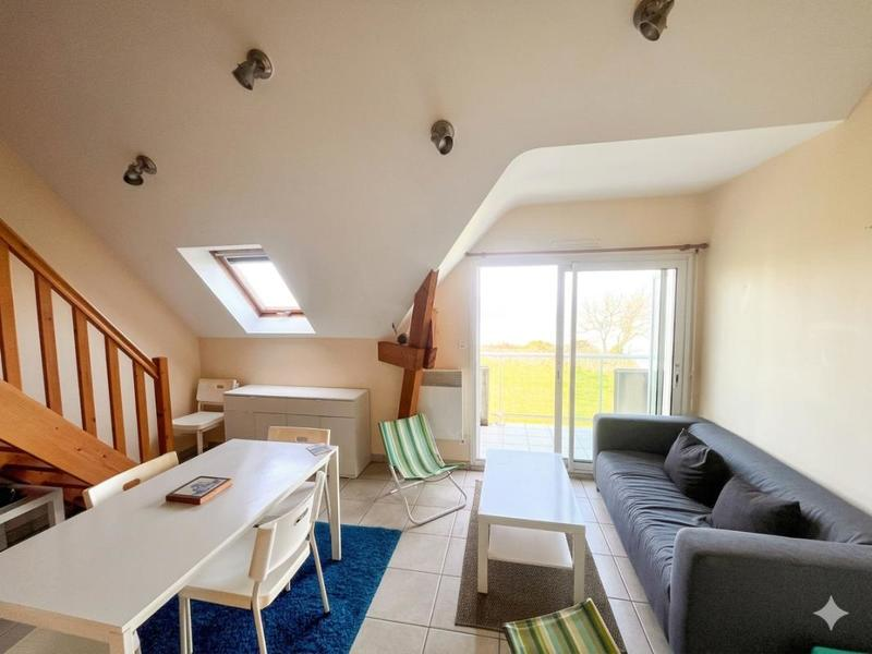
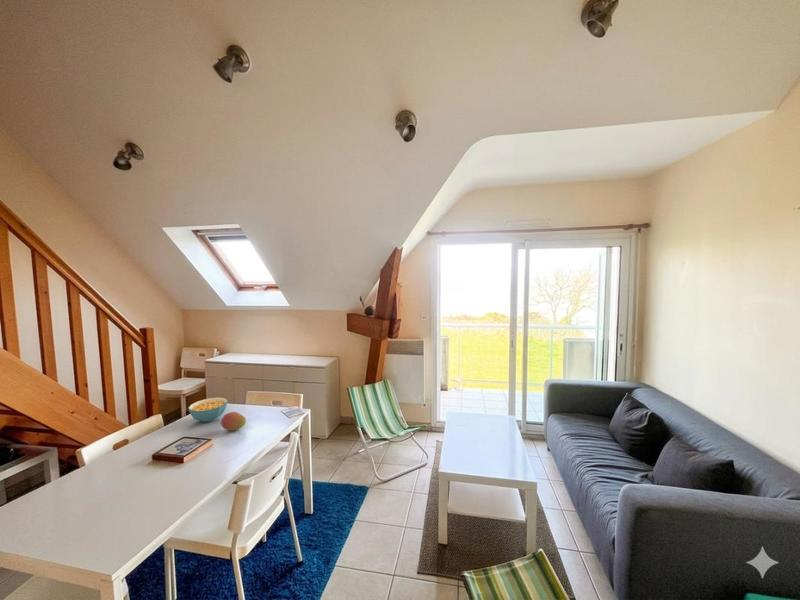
+ fruit (233, 421)
+ cereal bowl (208, 411)
